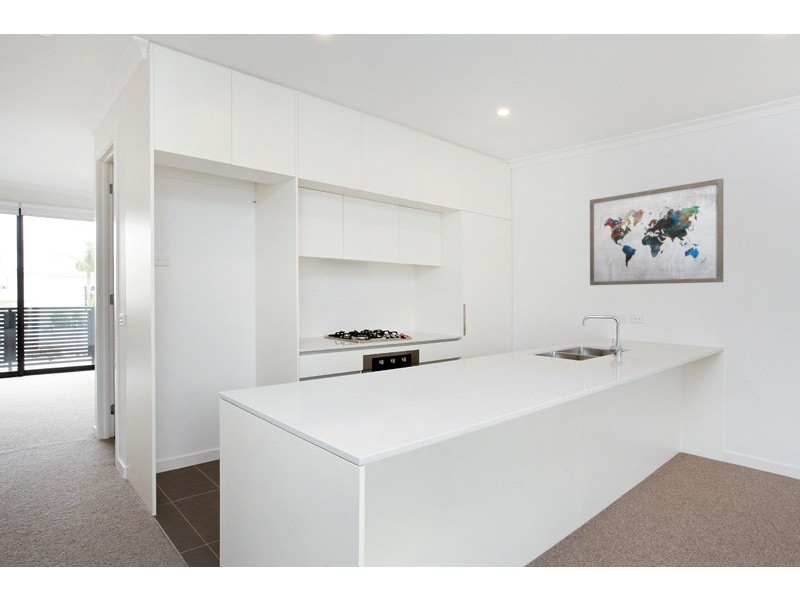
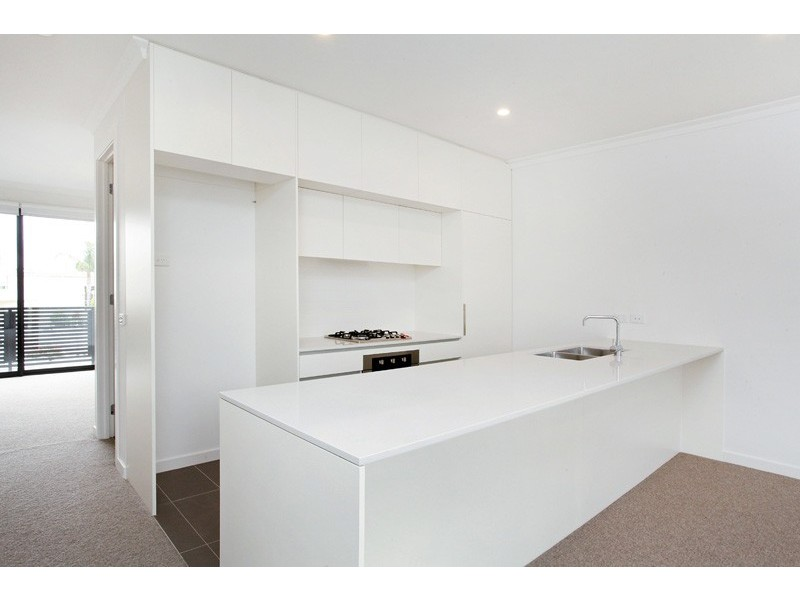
- wall art (650, 237)
